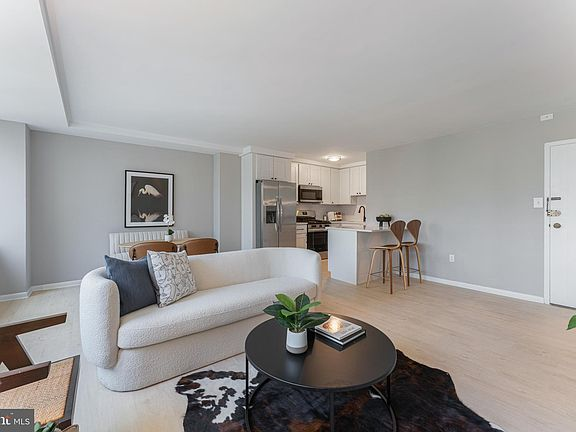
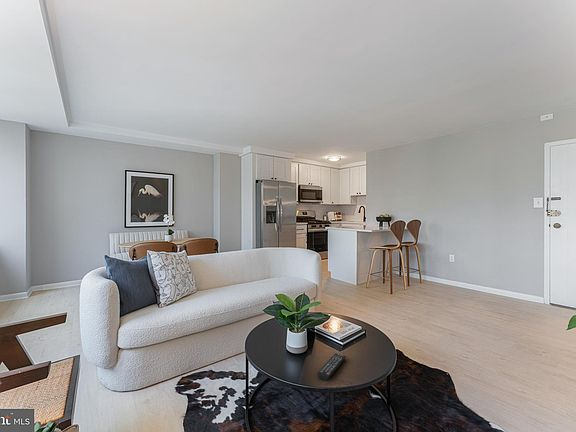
+ remote control (332, 365)
